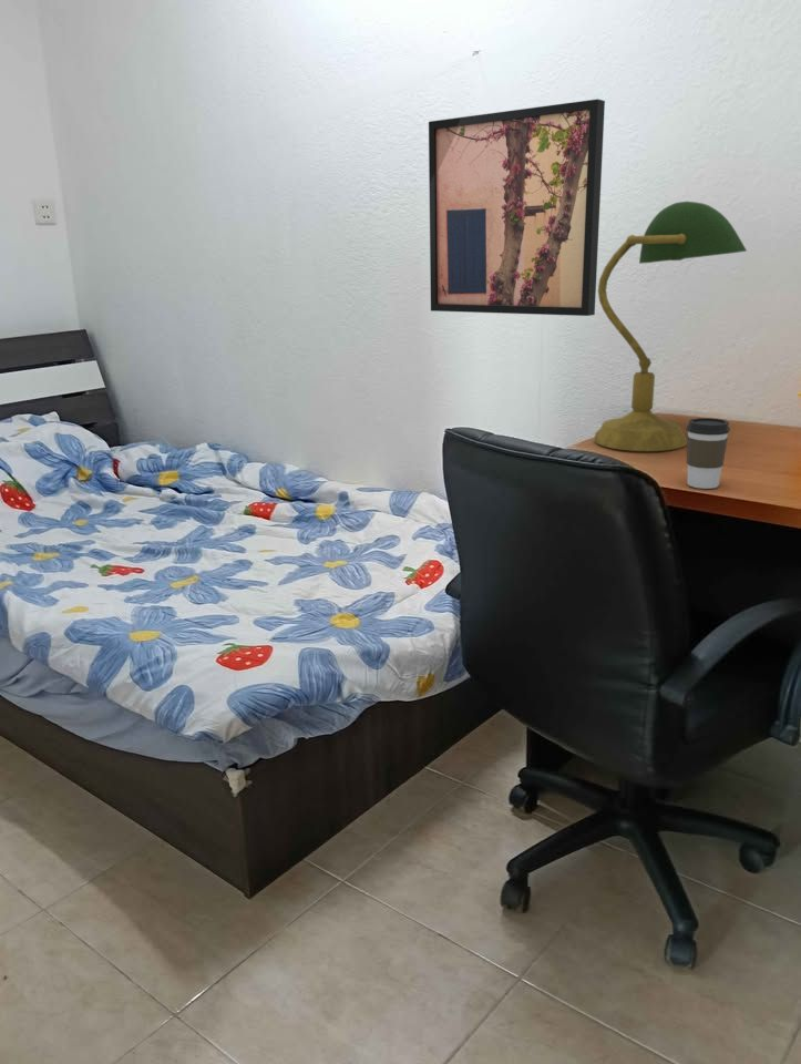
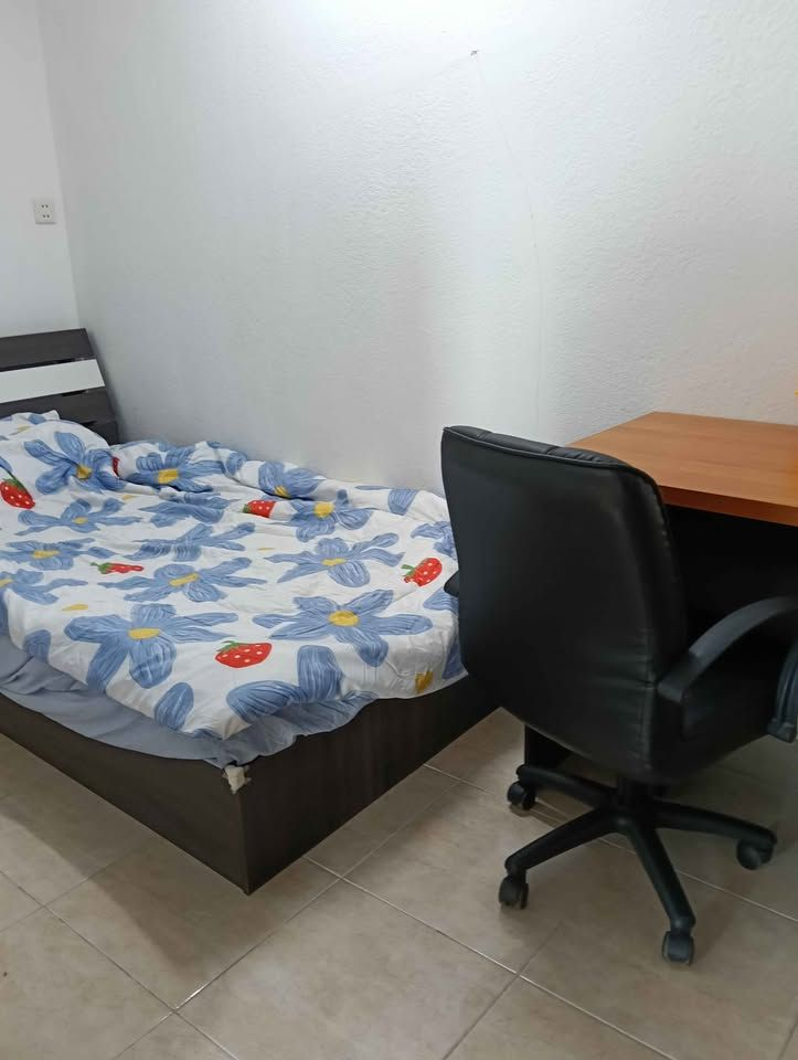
- wall art (509, 215)
- coffee cup (706, 453)
- desk lamp (638, 344)
